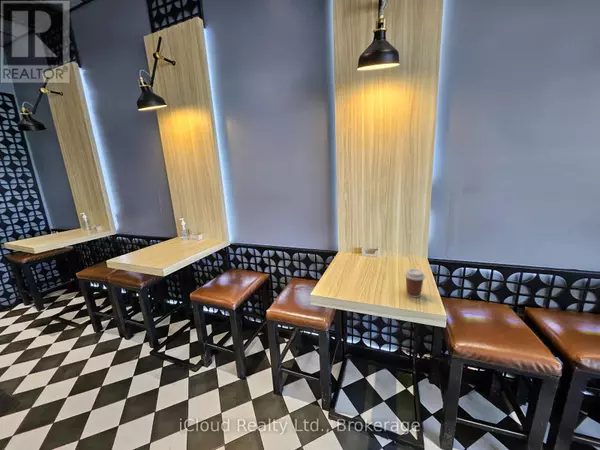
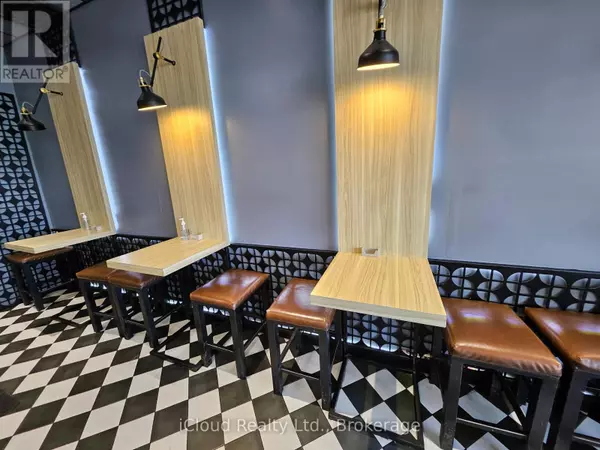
- coffee cup (414, 282)
